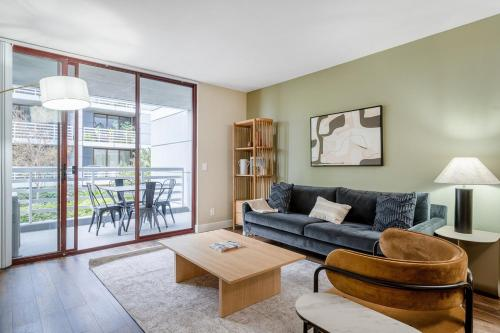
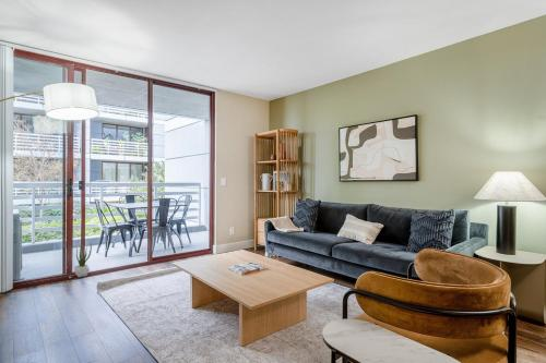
+ potted plant (83, 259)
